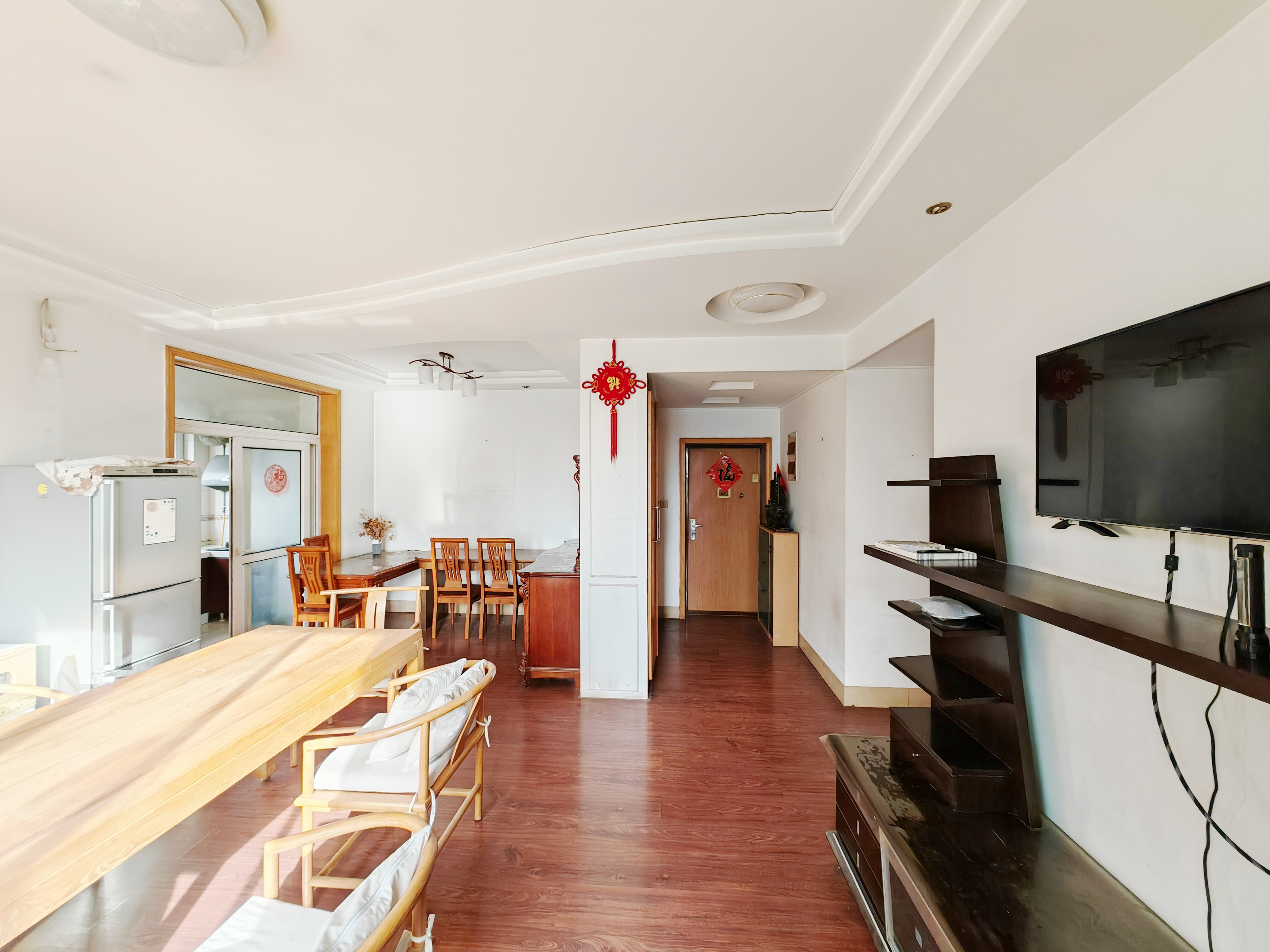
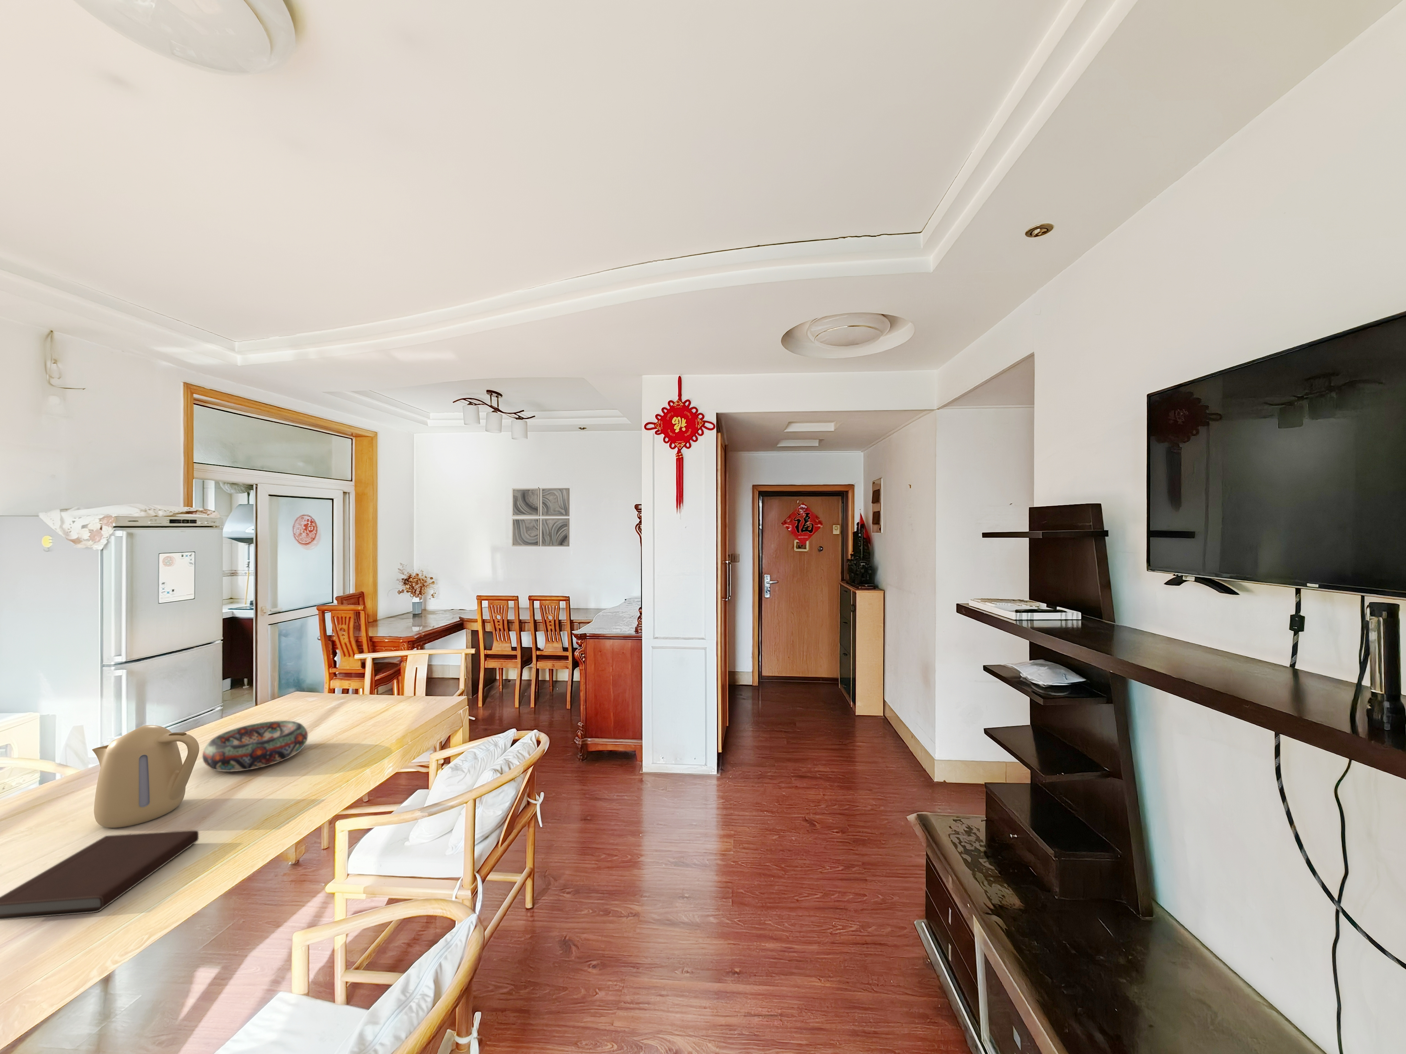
+ wall art (540, 516)
+ kettle (146, 769)
+ notebook (103, 870)
+ decorative bowl (258, 745)
